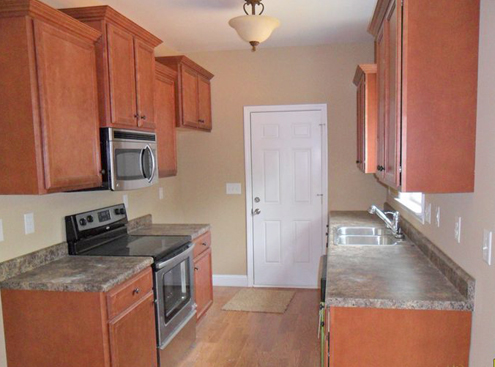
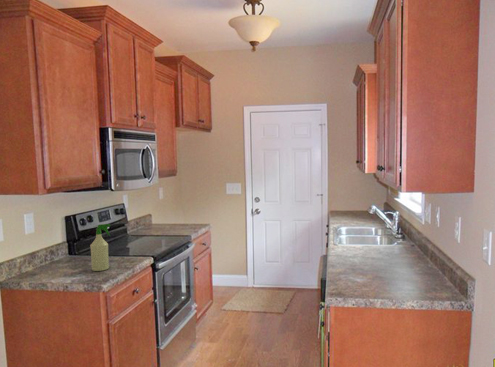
+ spray bottle (99, 246)
